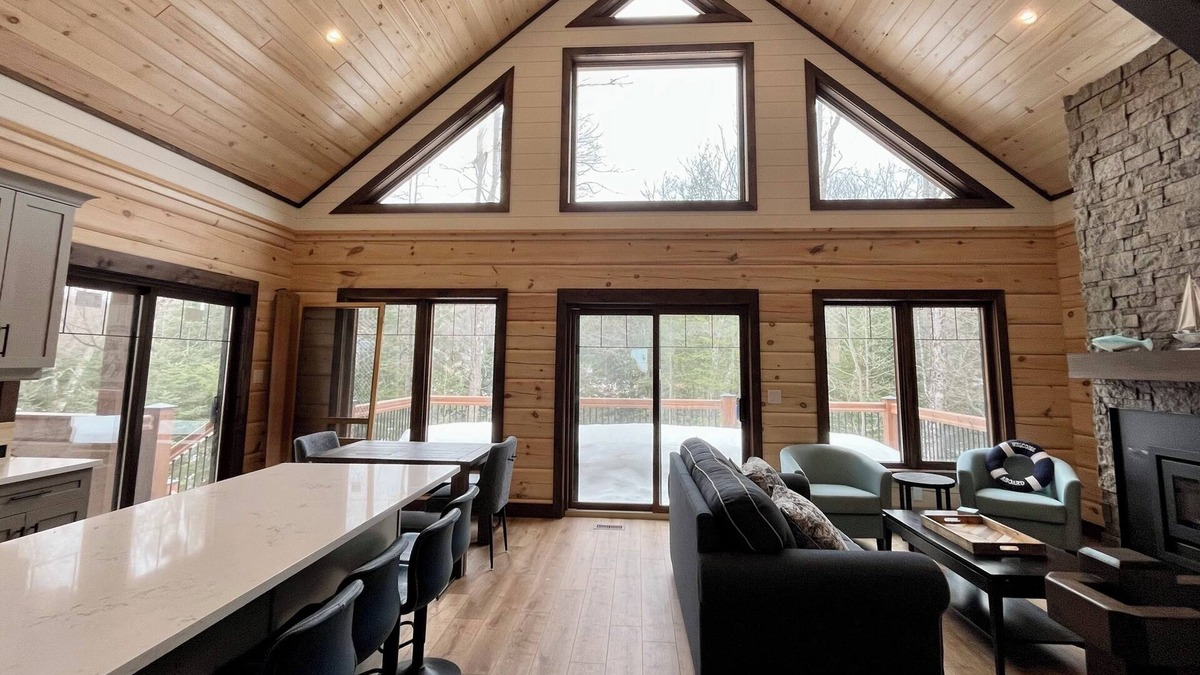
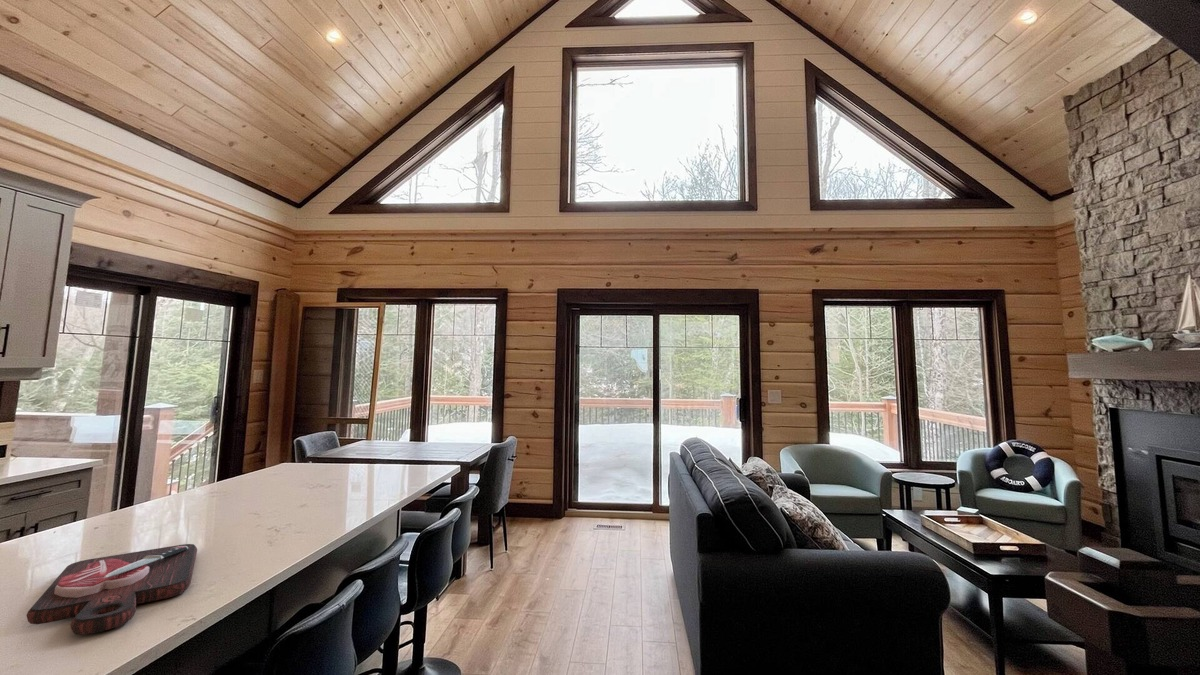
+ cutting board (122, 578)
